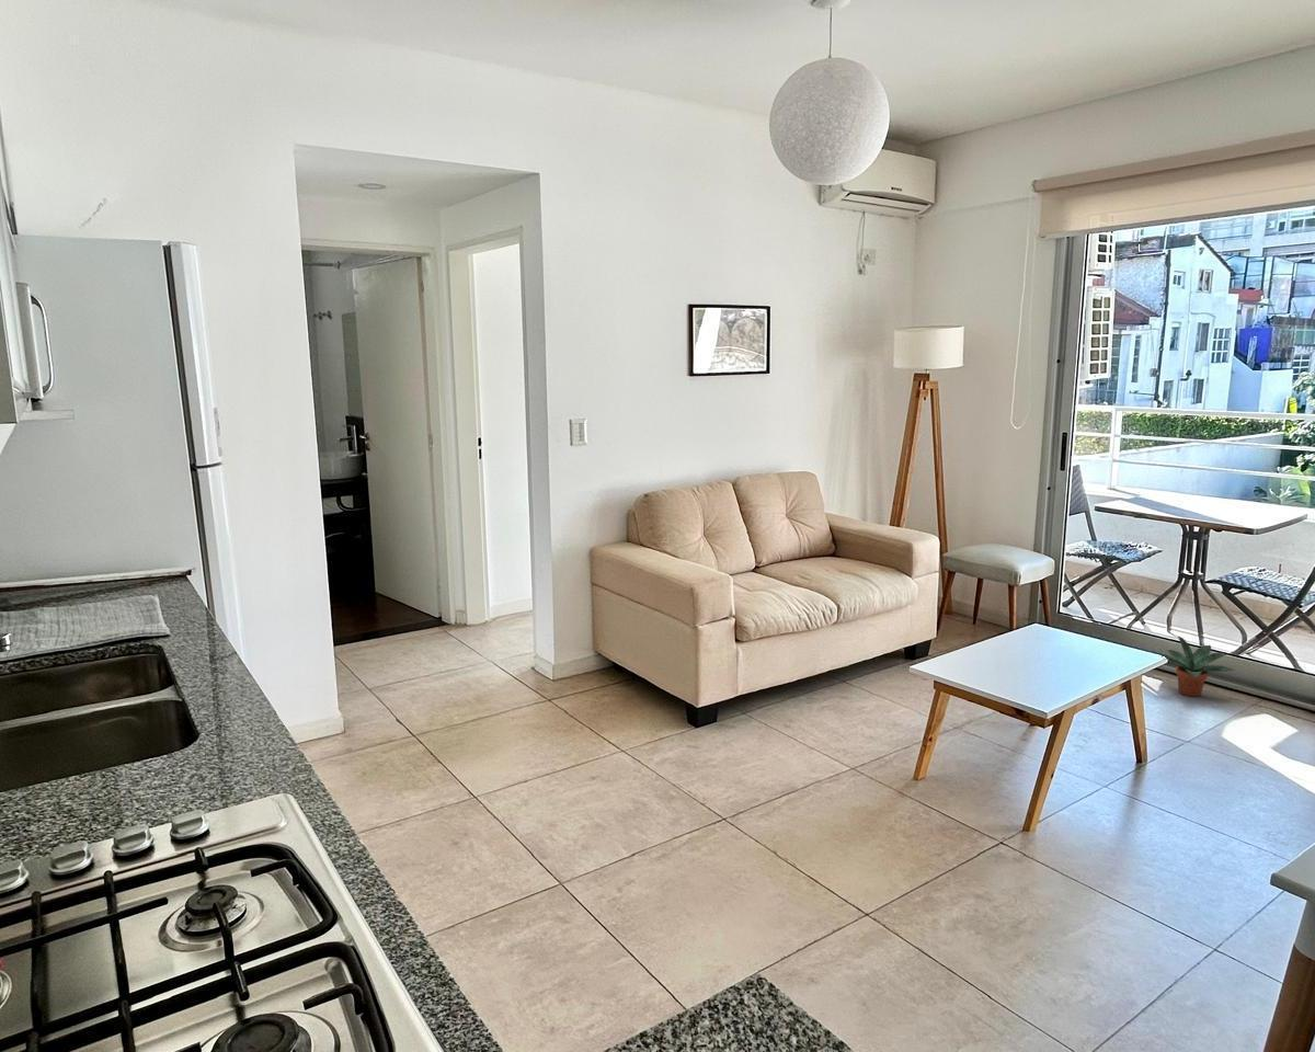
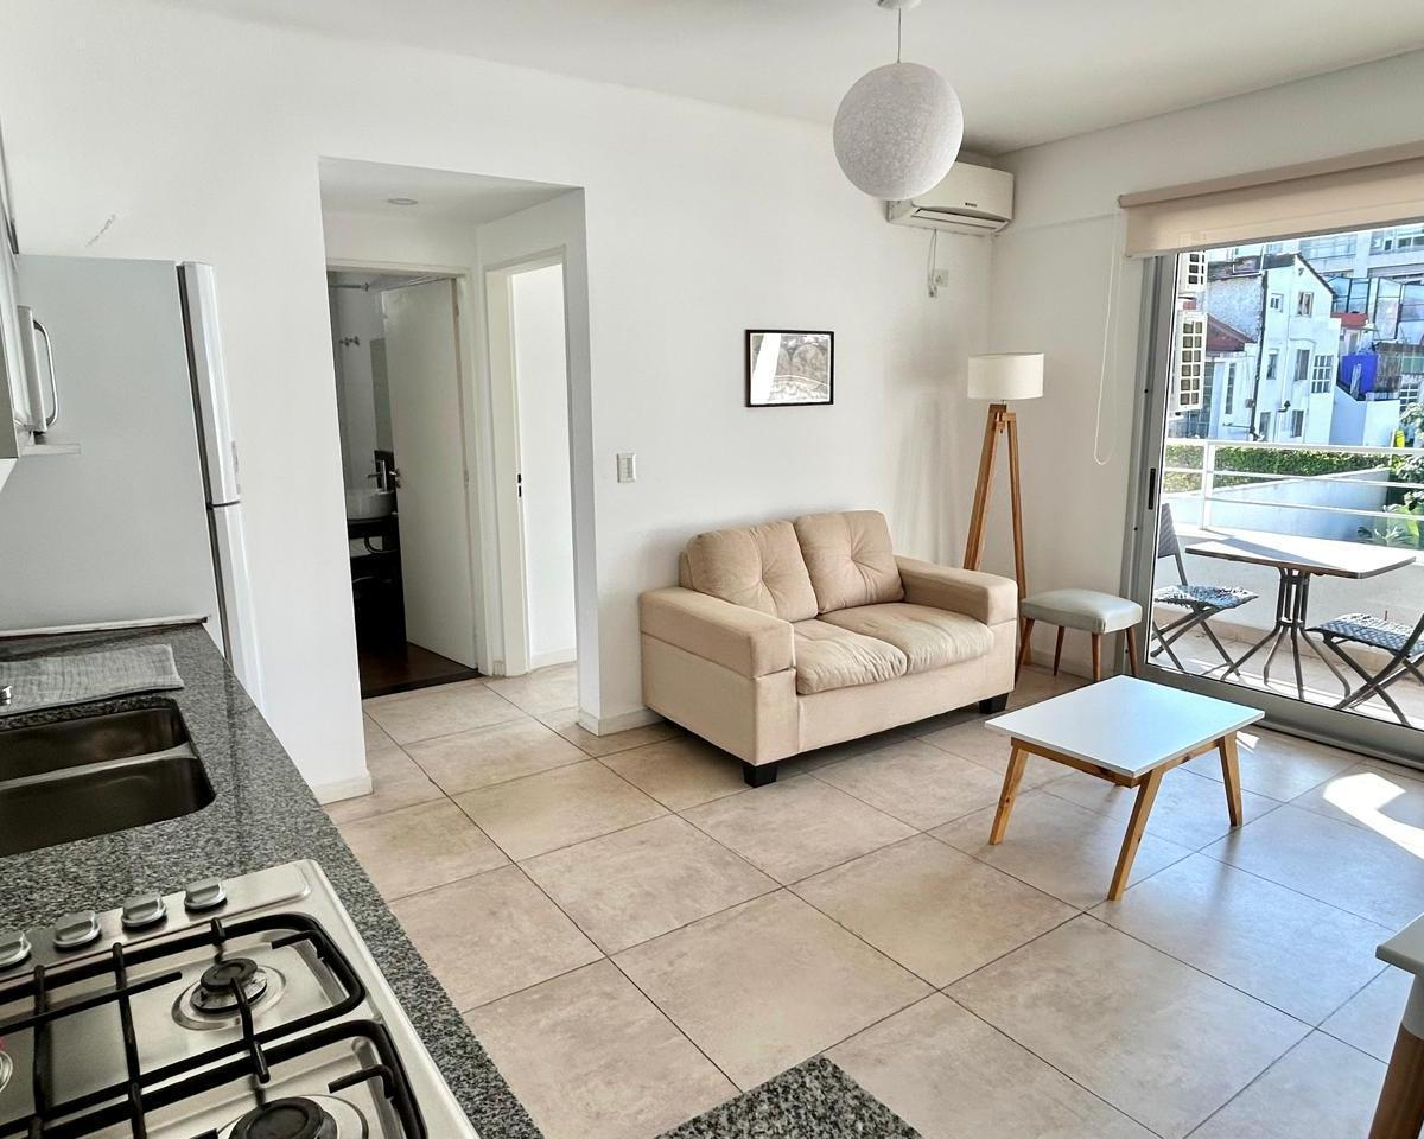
- potted plant (1192, 666)
